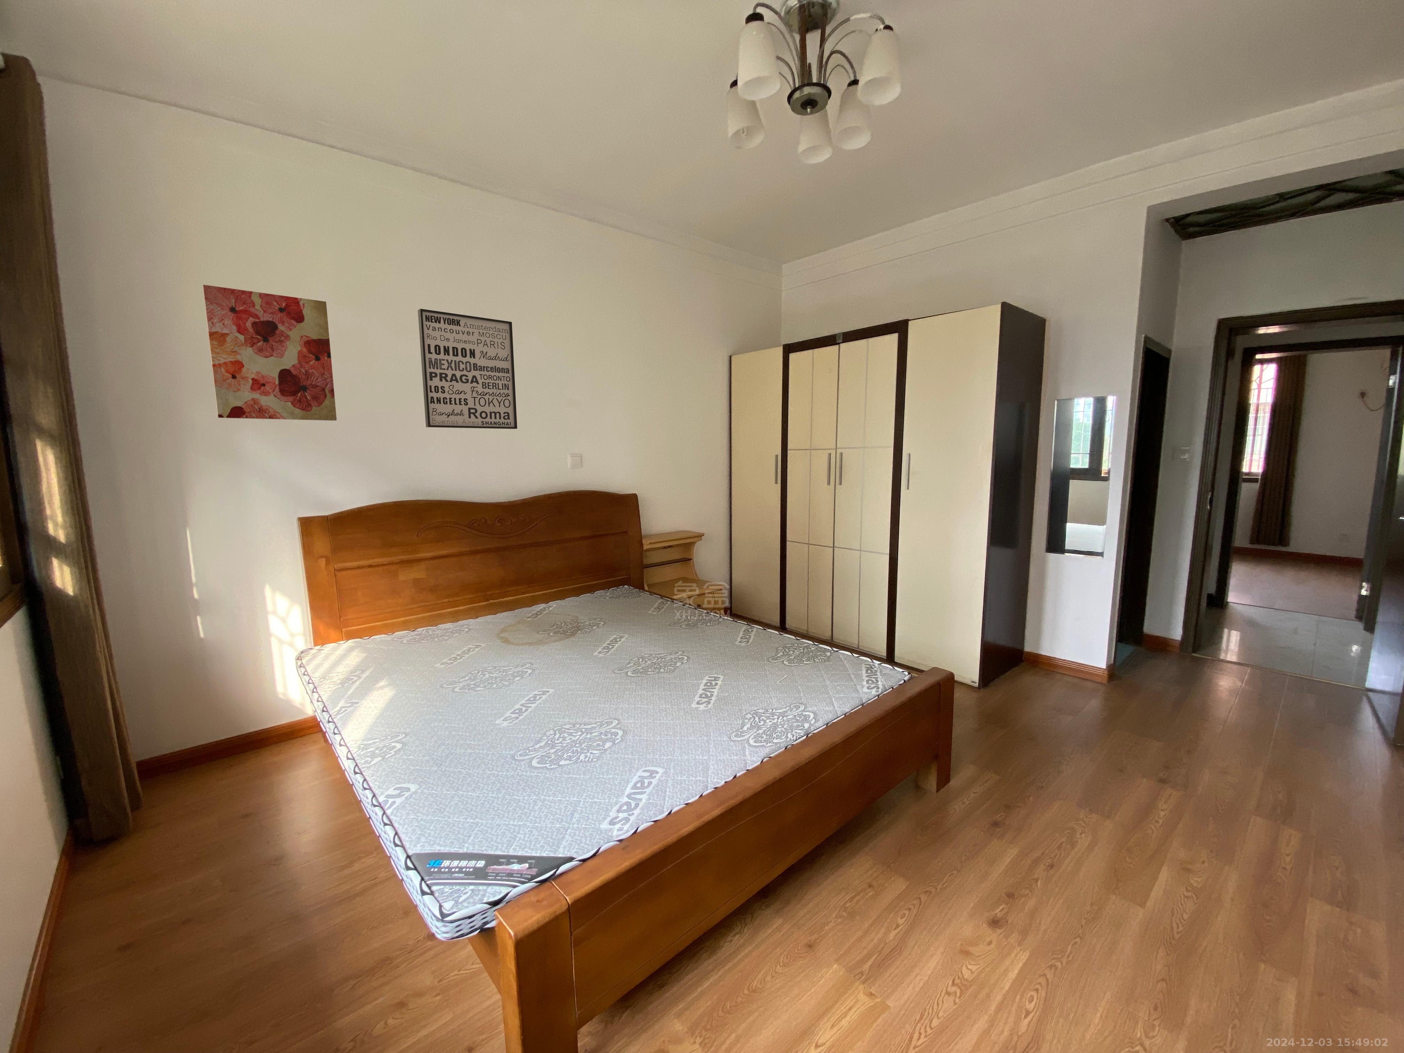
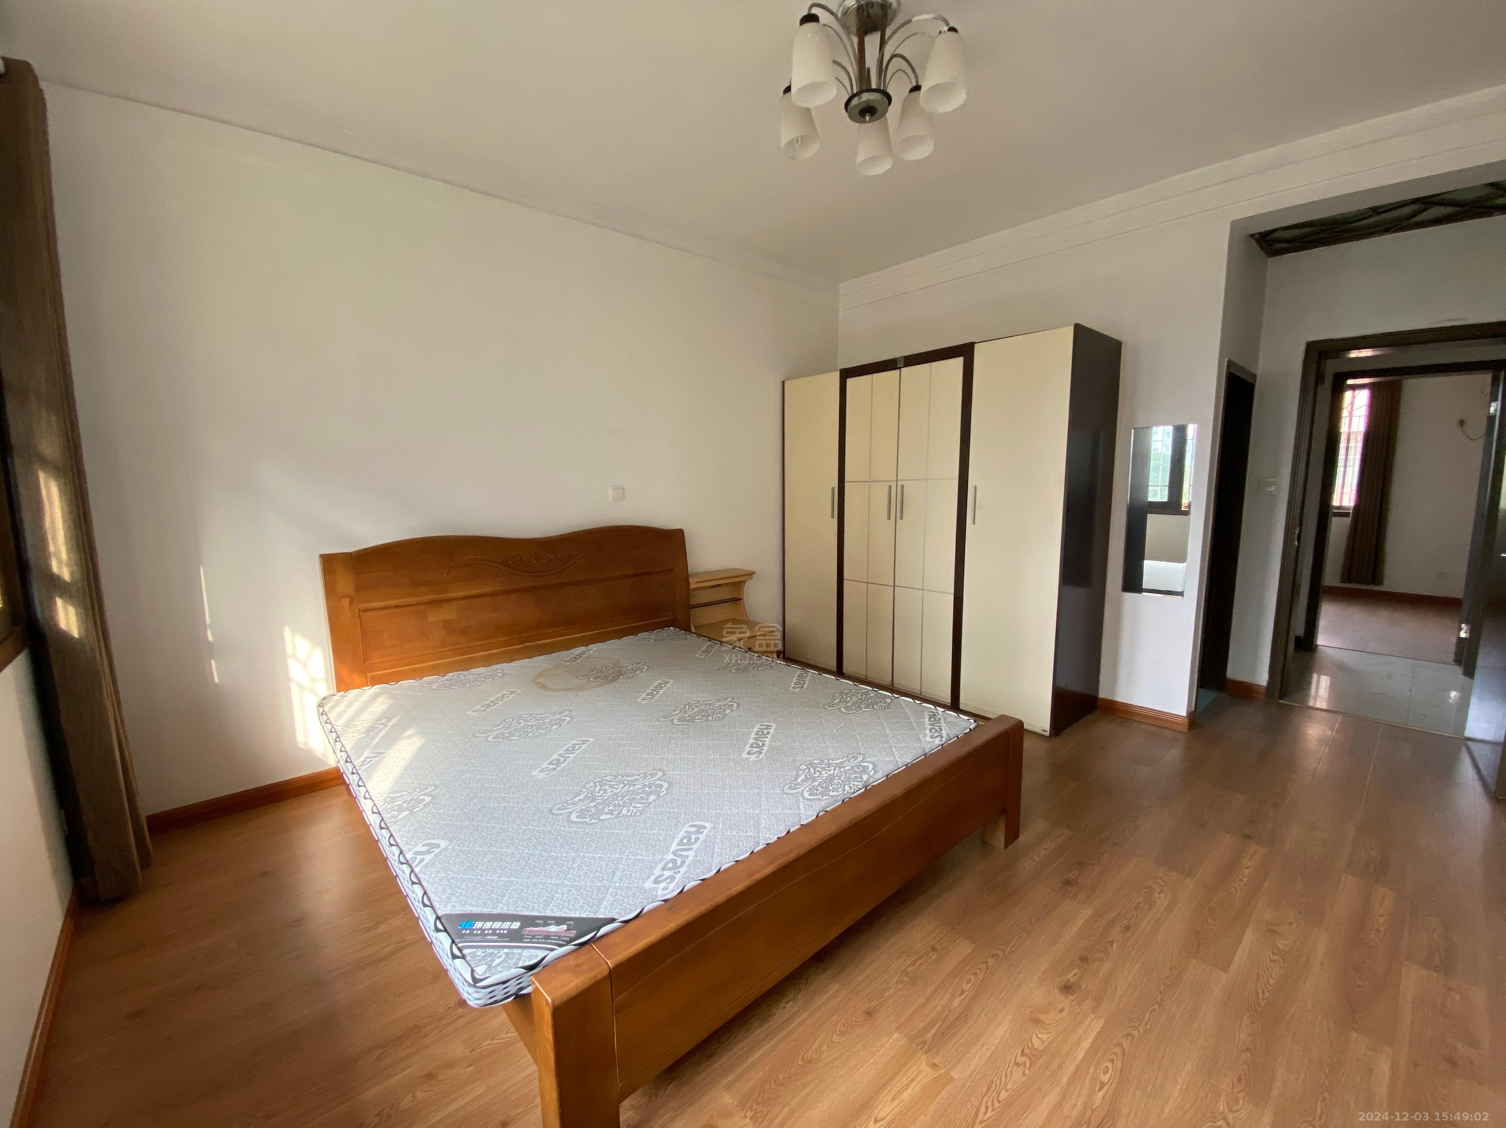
- wall art (470, 373)
- wall art (274, 357)
